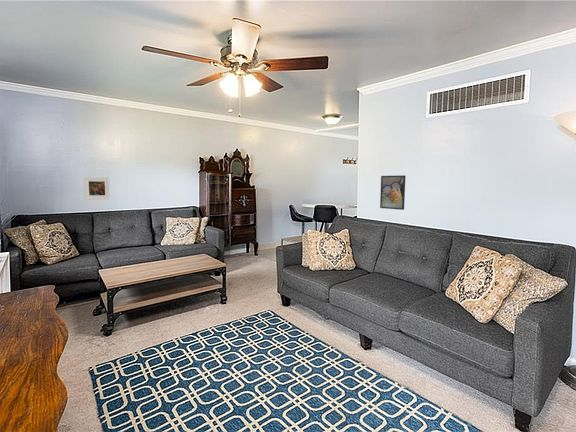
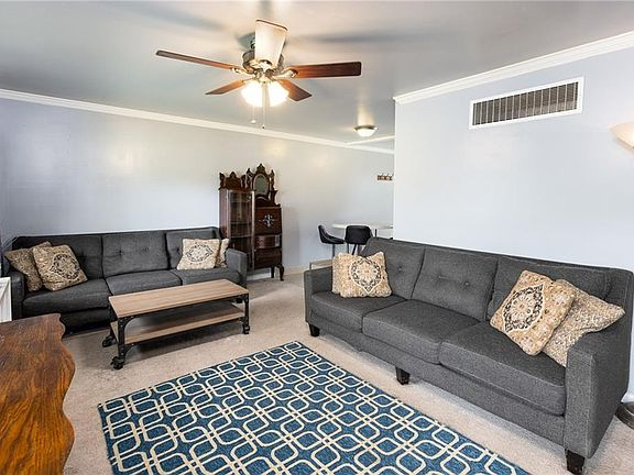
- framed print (392, 192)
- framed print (97, 188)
